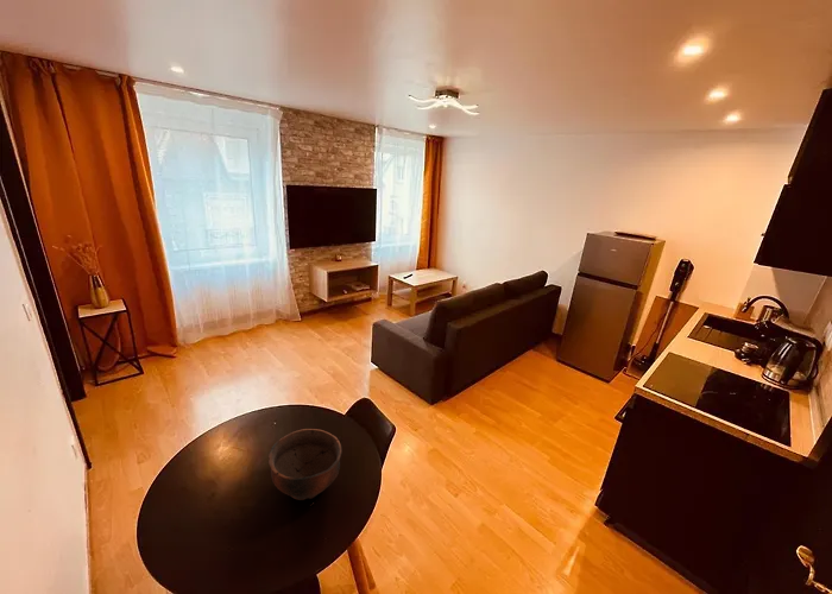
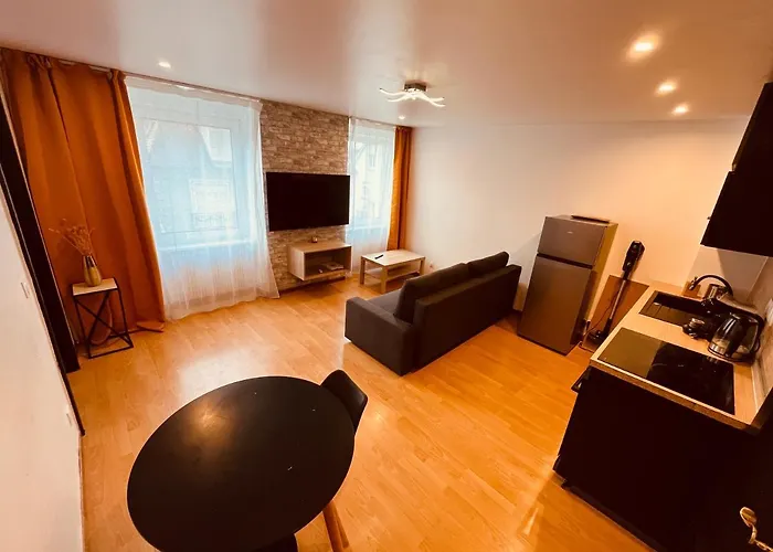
- bowl (307, 467)
